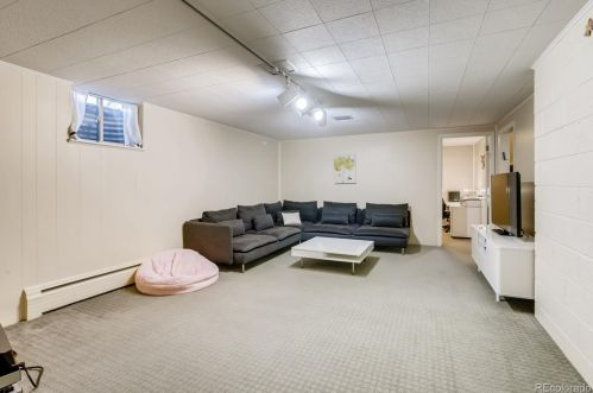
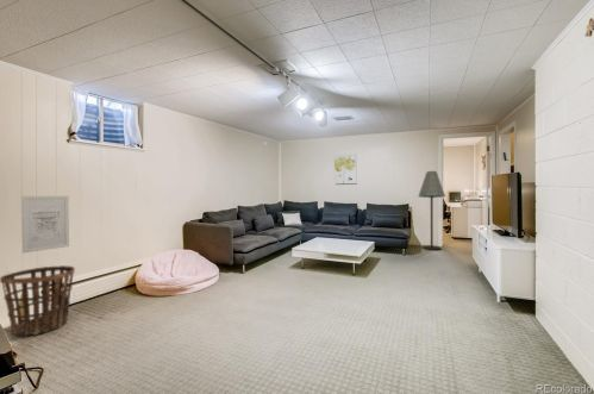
+ basket (39, 298)
+ floor lamp (431, 209)
+ wall art (46, 223)
